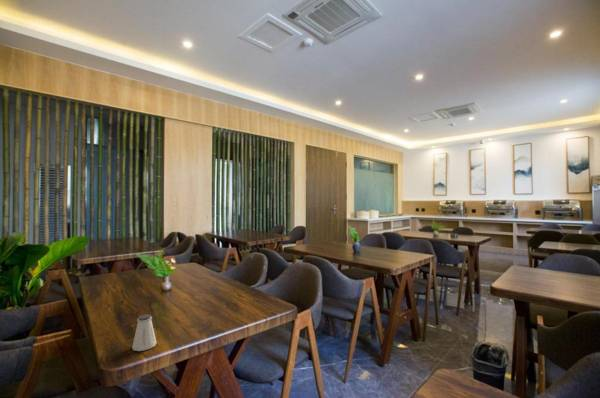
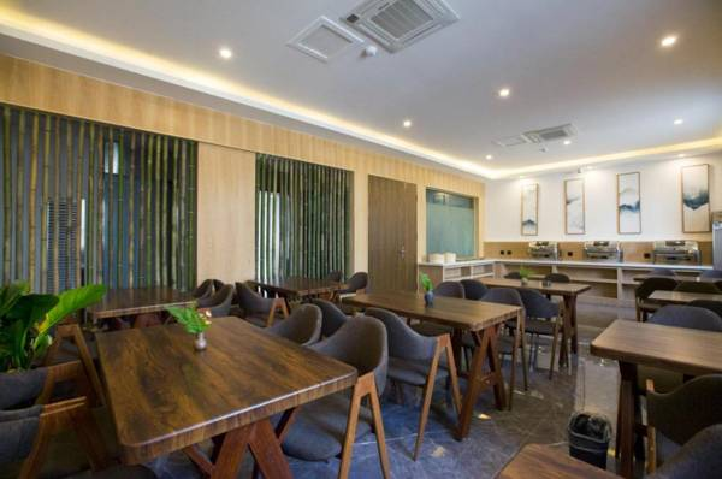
- saltshaker (144, 330)
